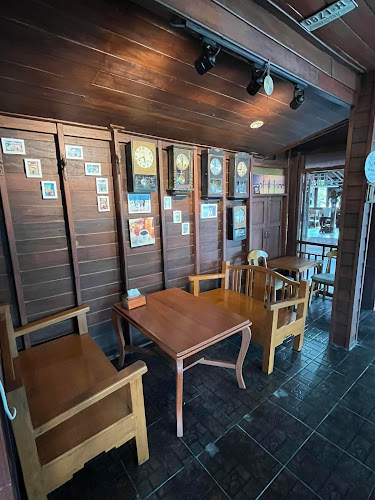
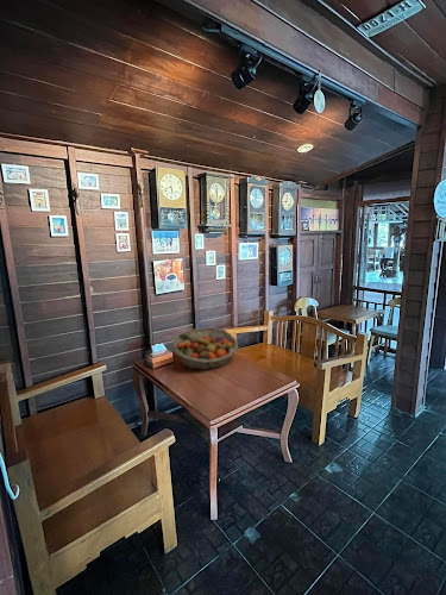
+ fruit basket (206, 347)
